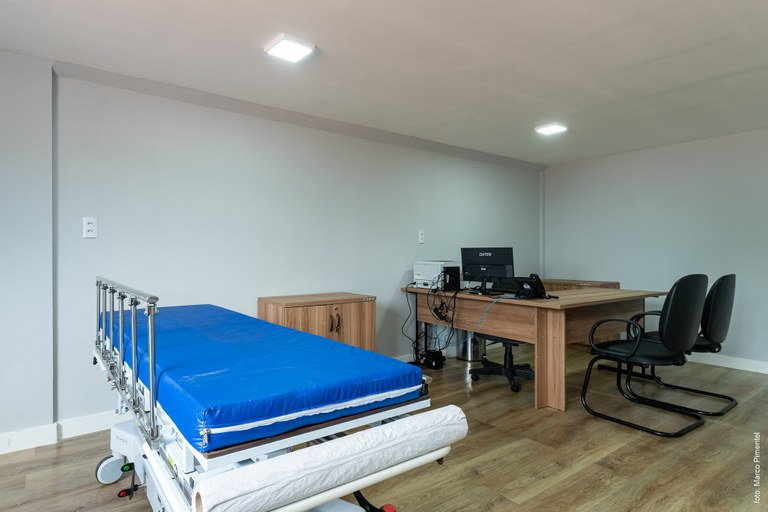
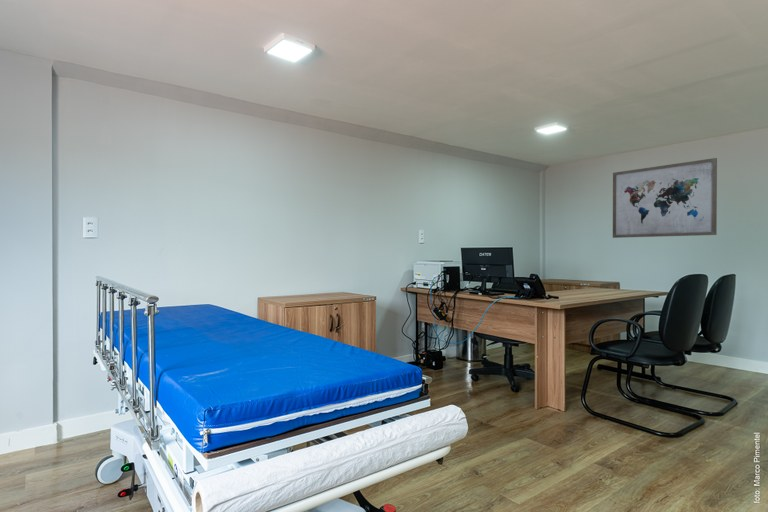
+ wall art (660, 201)
